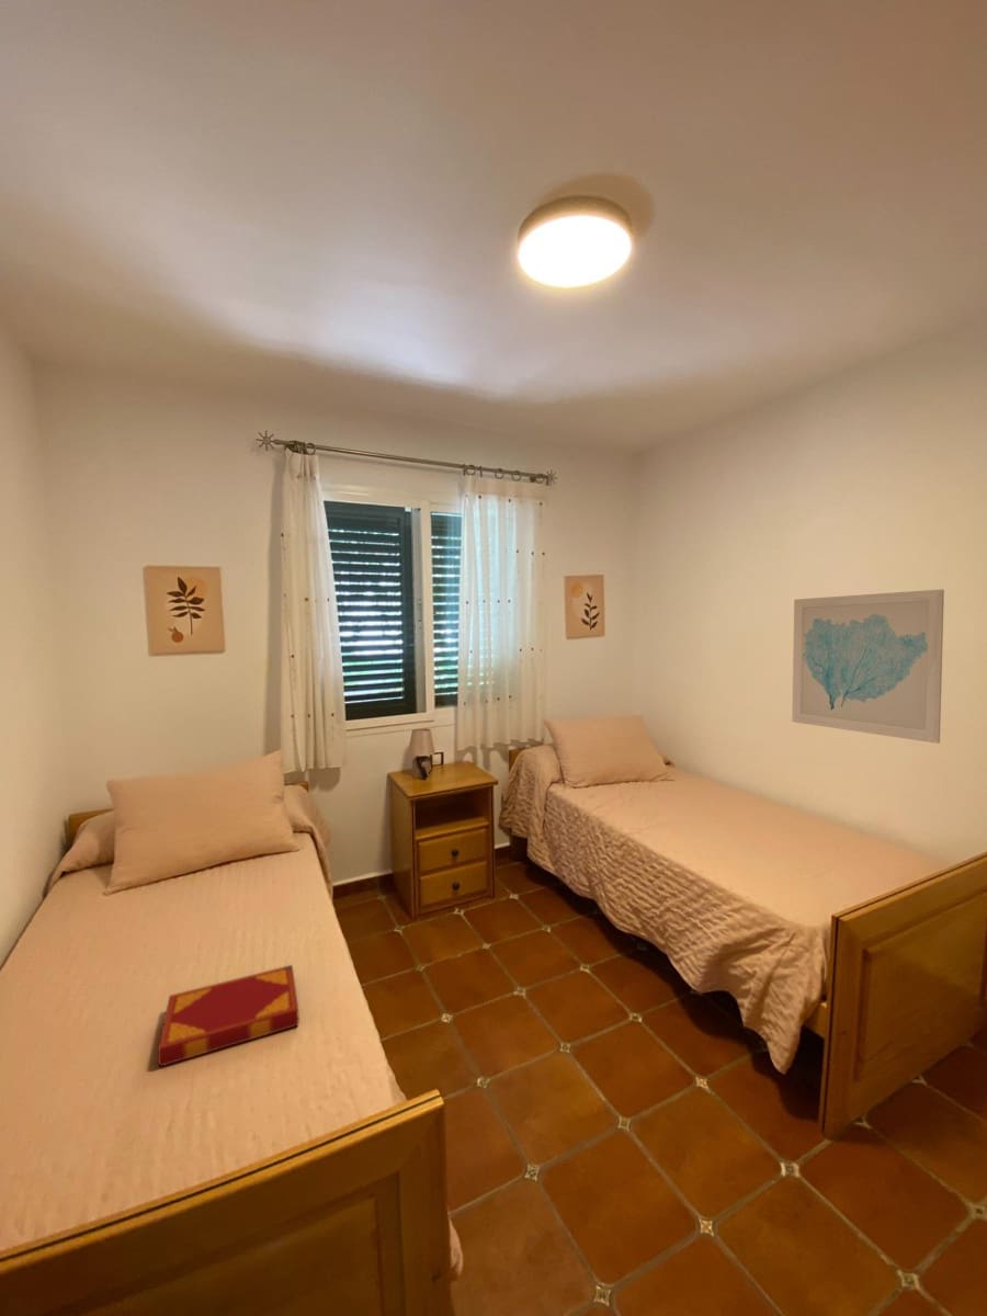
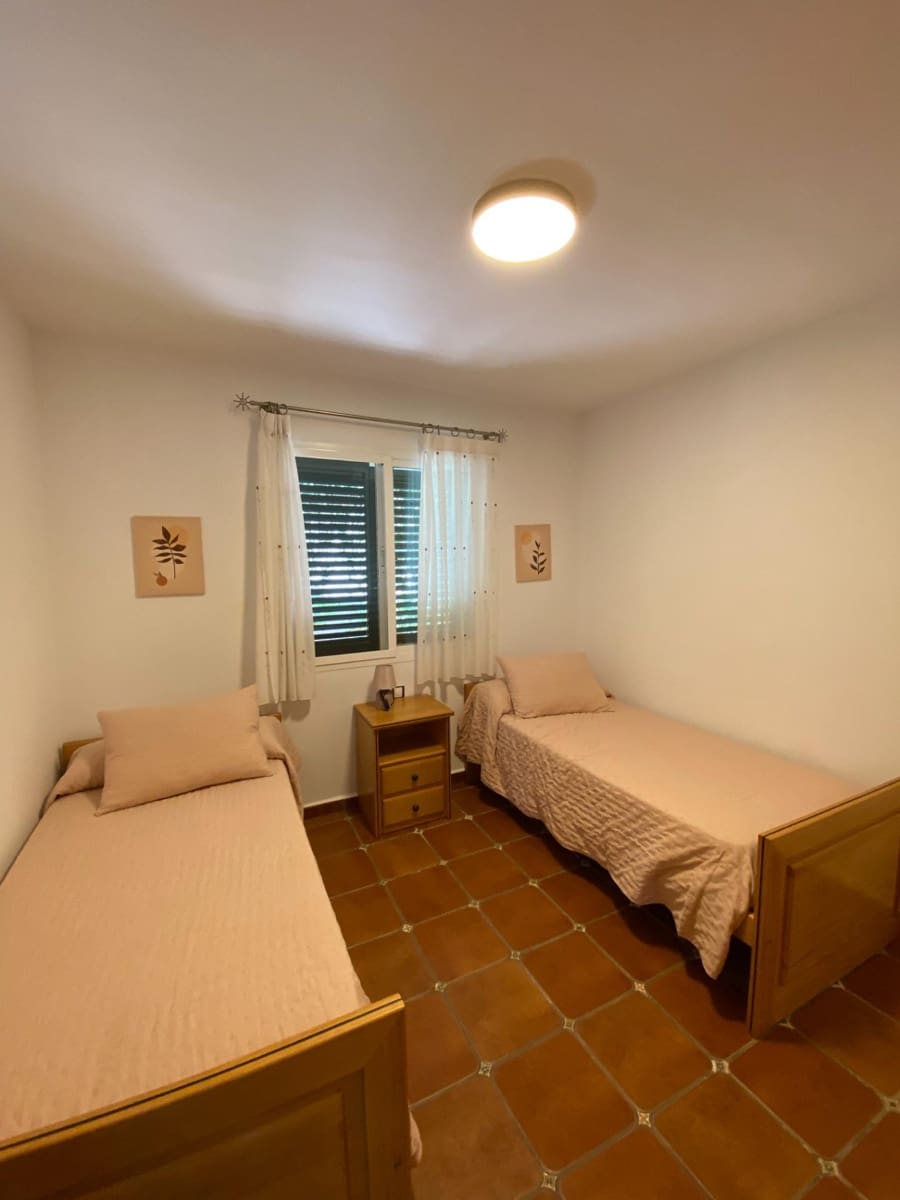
- hardback book (232, 1010)
- wall art (859, 662)
